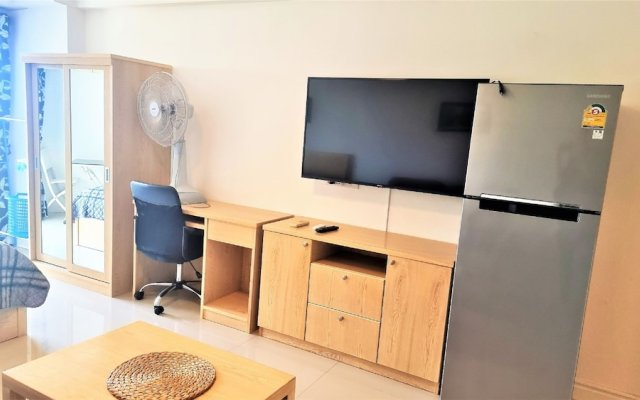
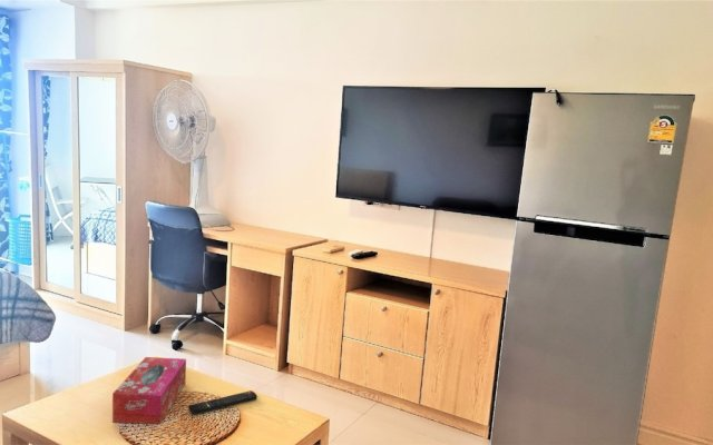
+ tissue box (152, 387)
+ remote control (224, 402)
